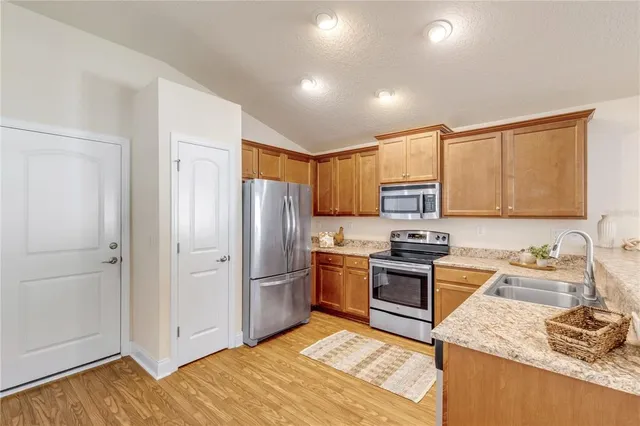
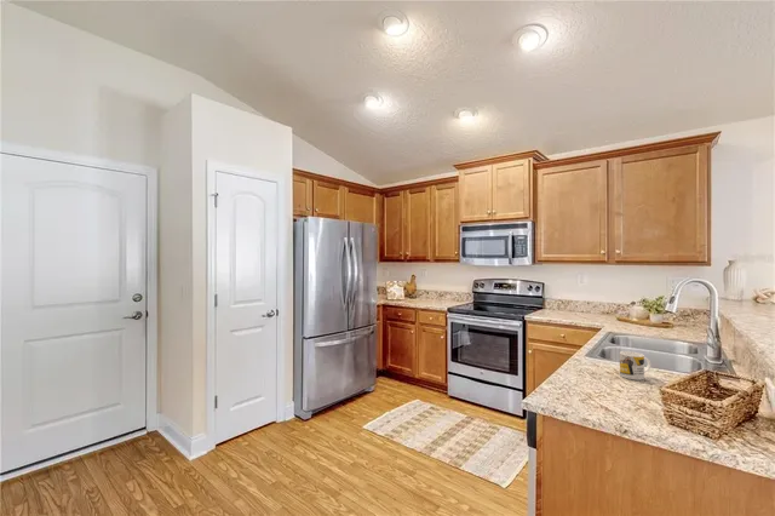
+ mug (636, 365)
